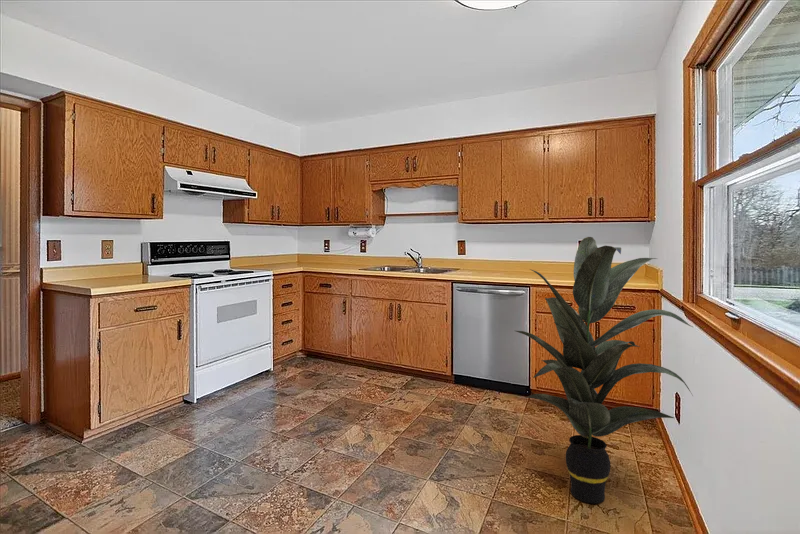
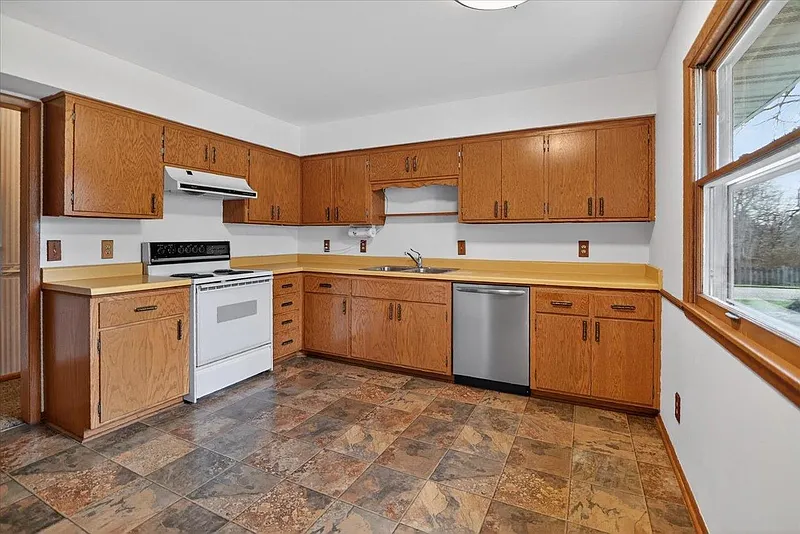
- indoor plant (594, 363)
